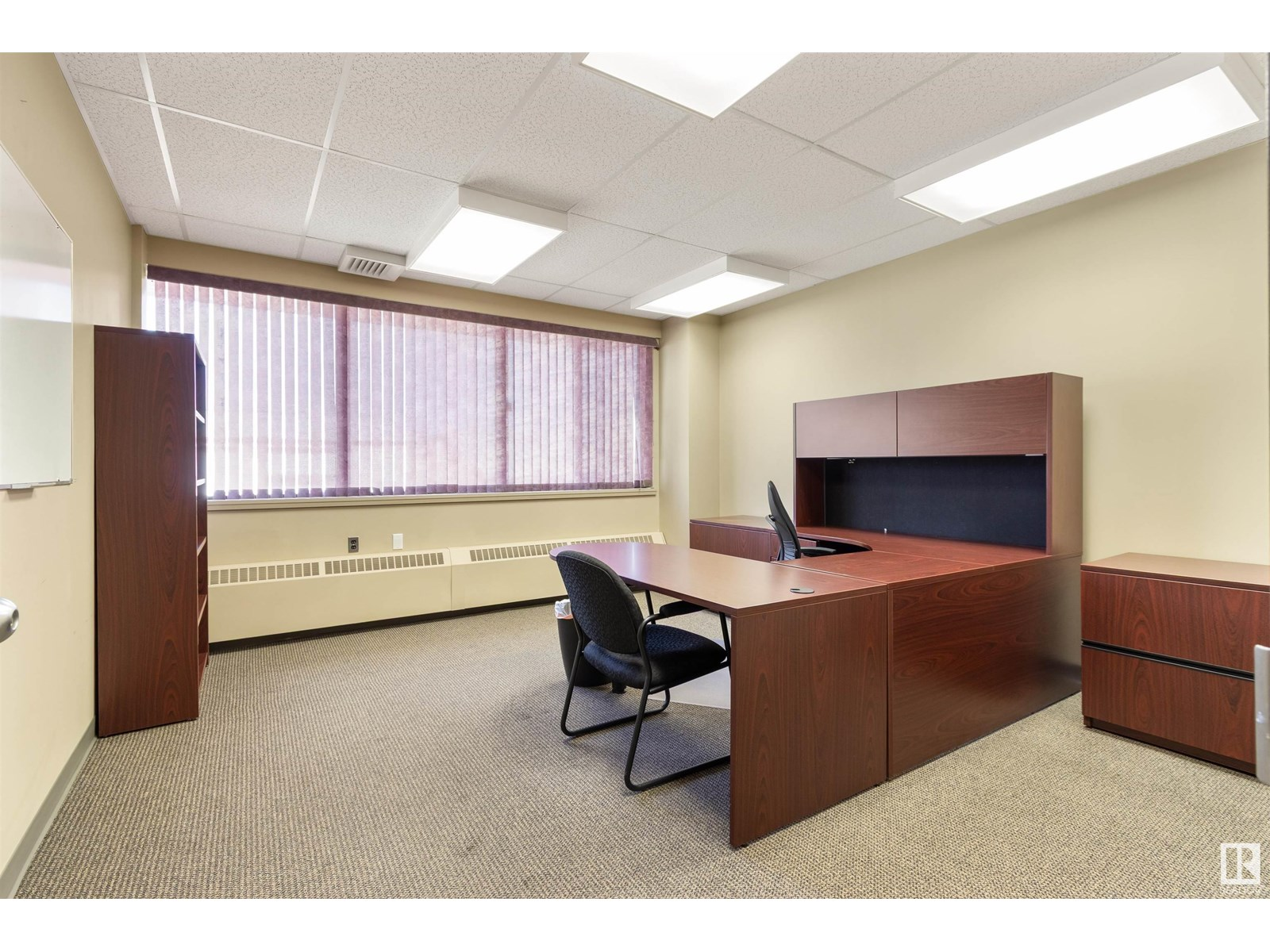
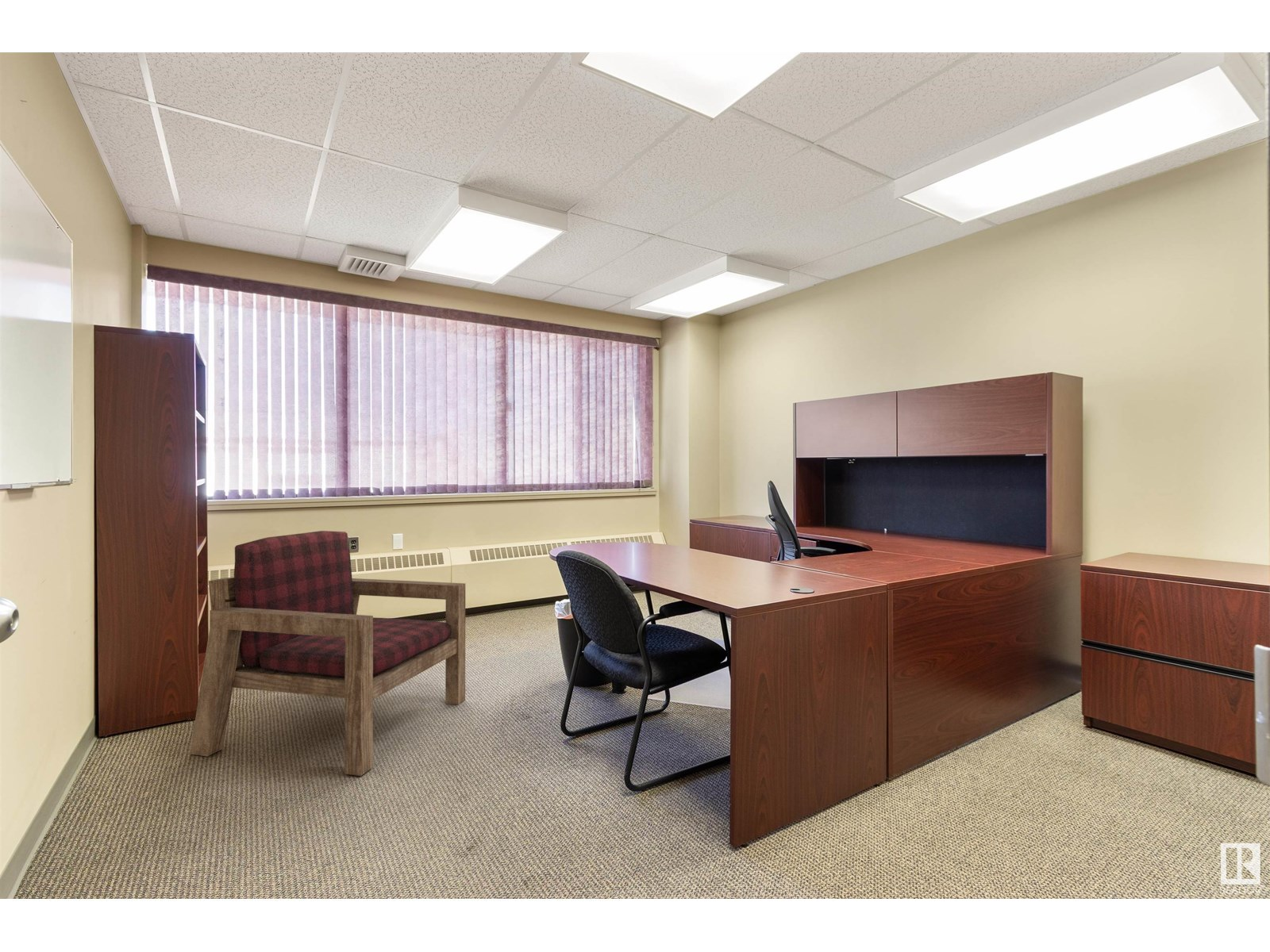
+ armchair (342, 629)
